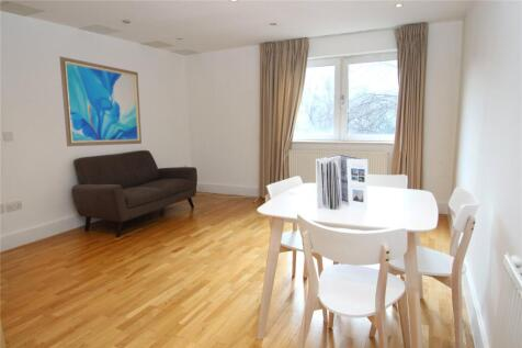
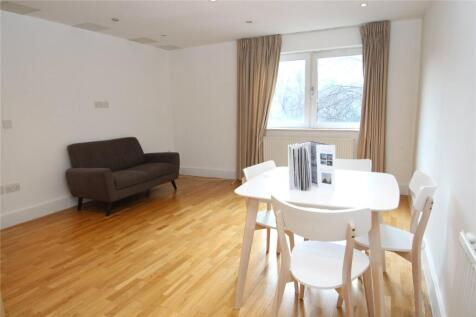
- wall art (105, 105)
